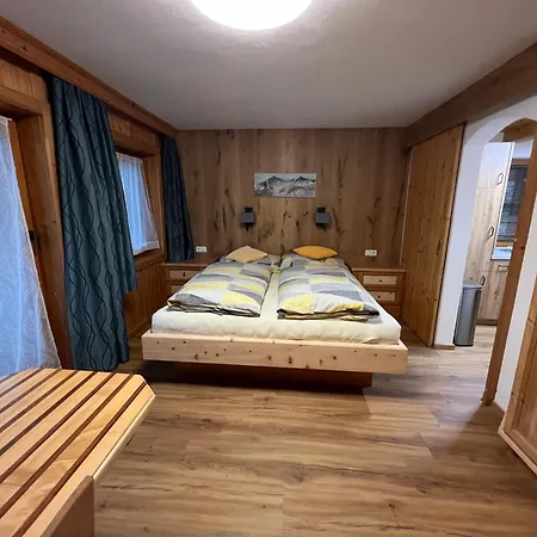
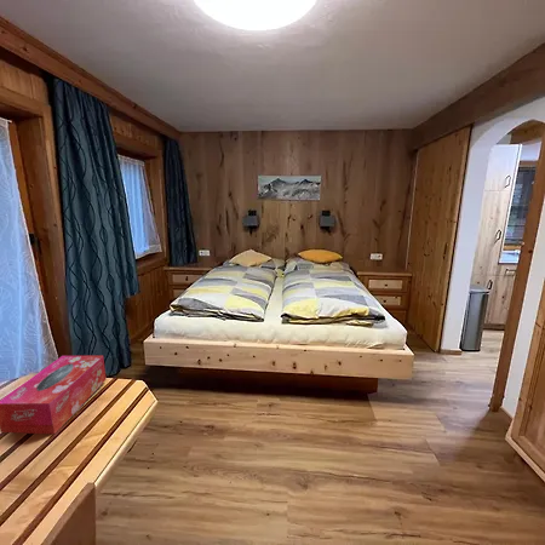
+ tissue box (58, 389)
